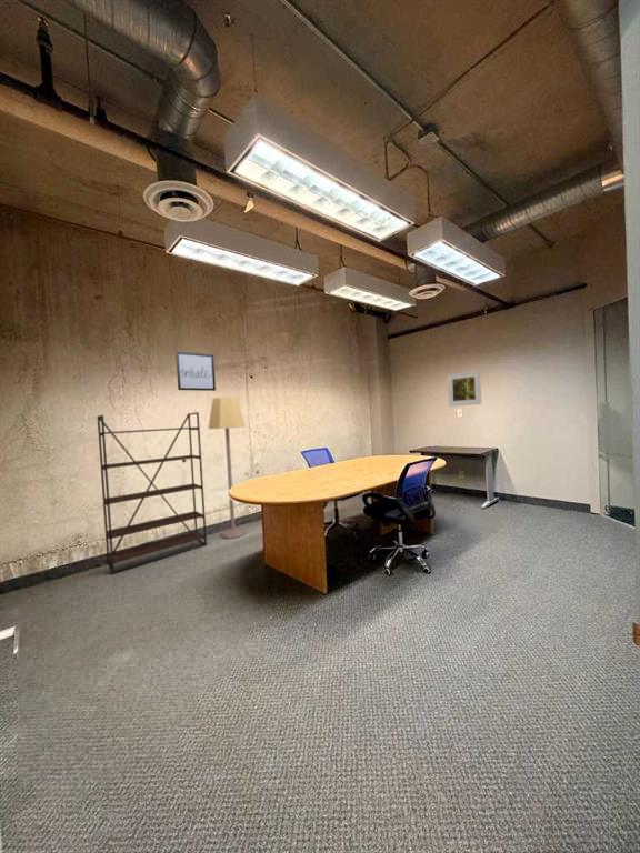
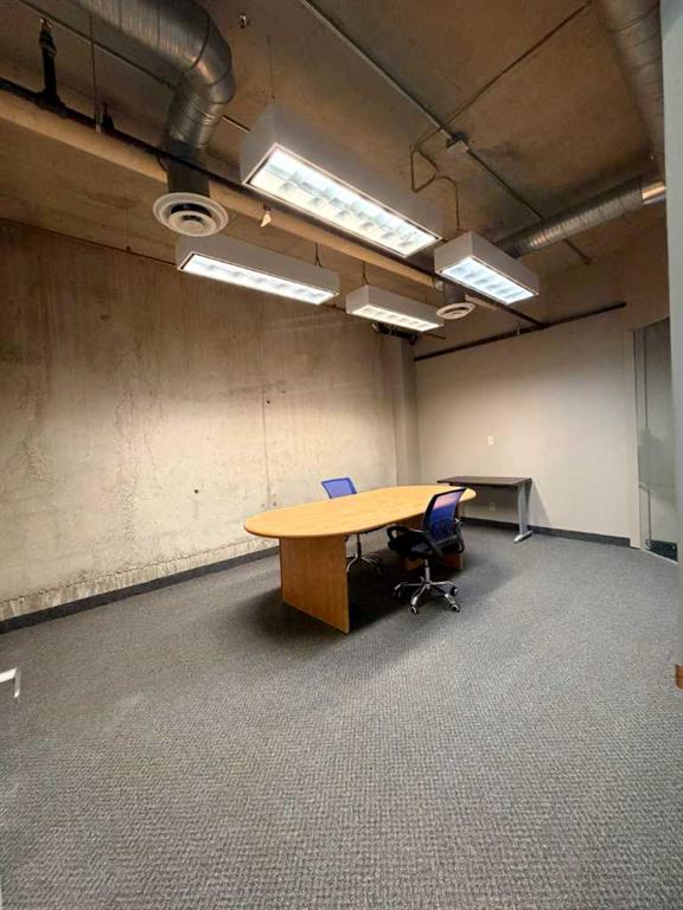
- bookshelf (153, 484)
- wall art (196, 371)
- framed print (463, 389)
- lamp (229, 466)
